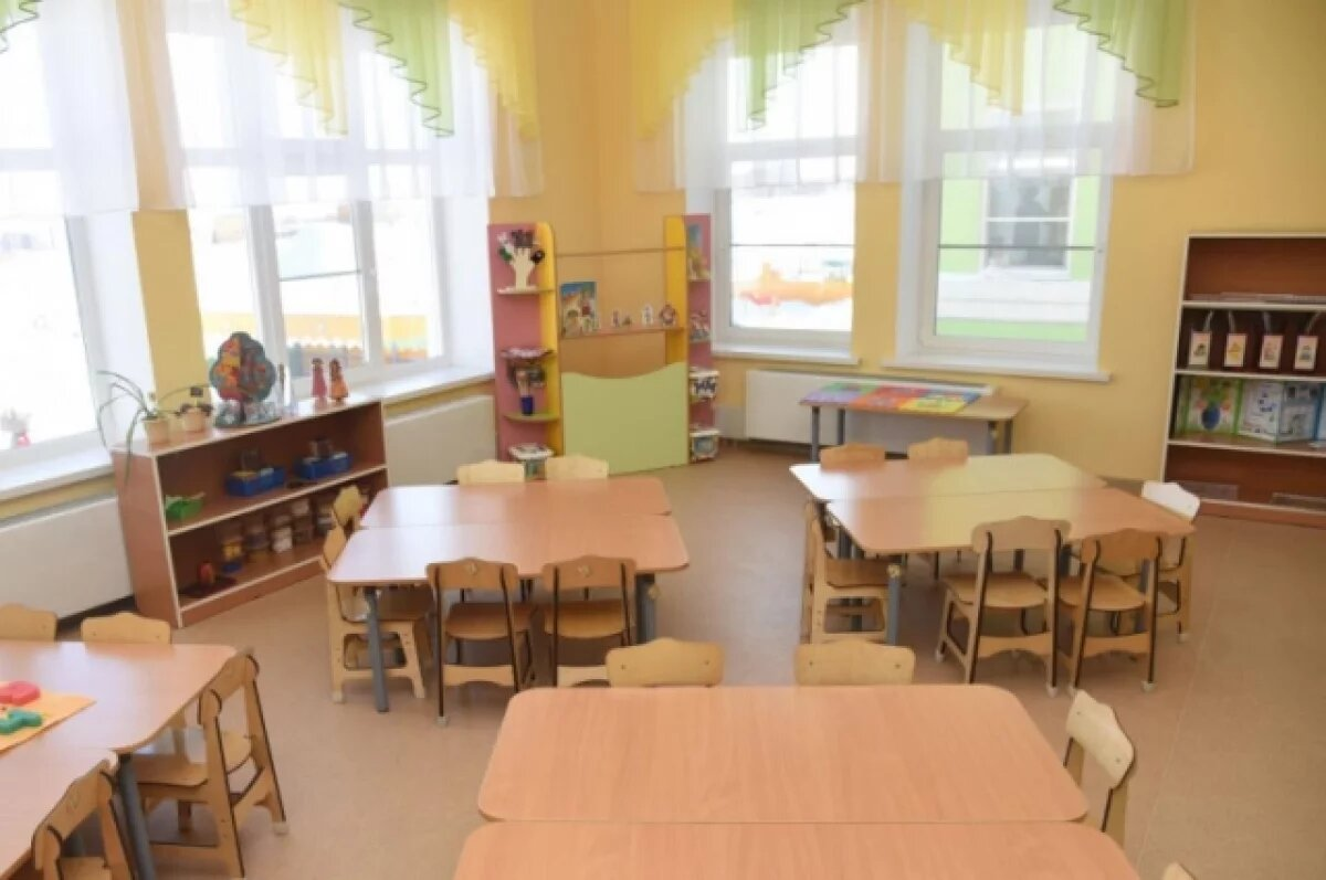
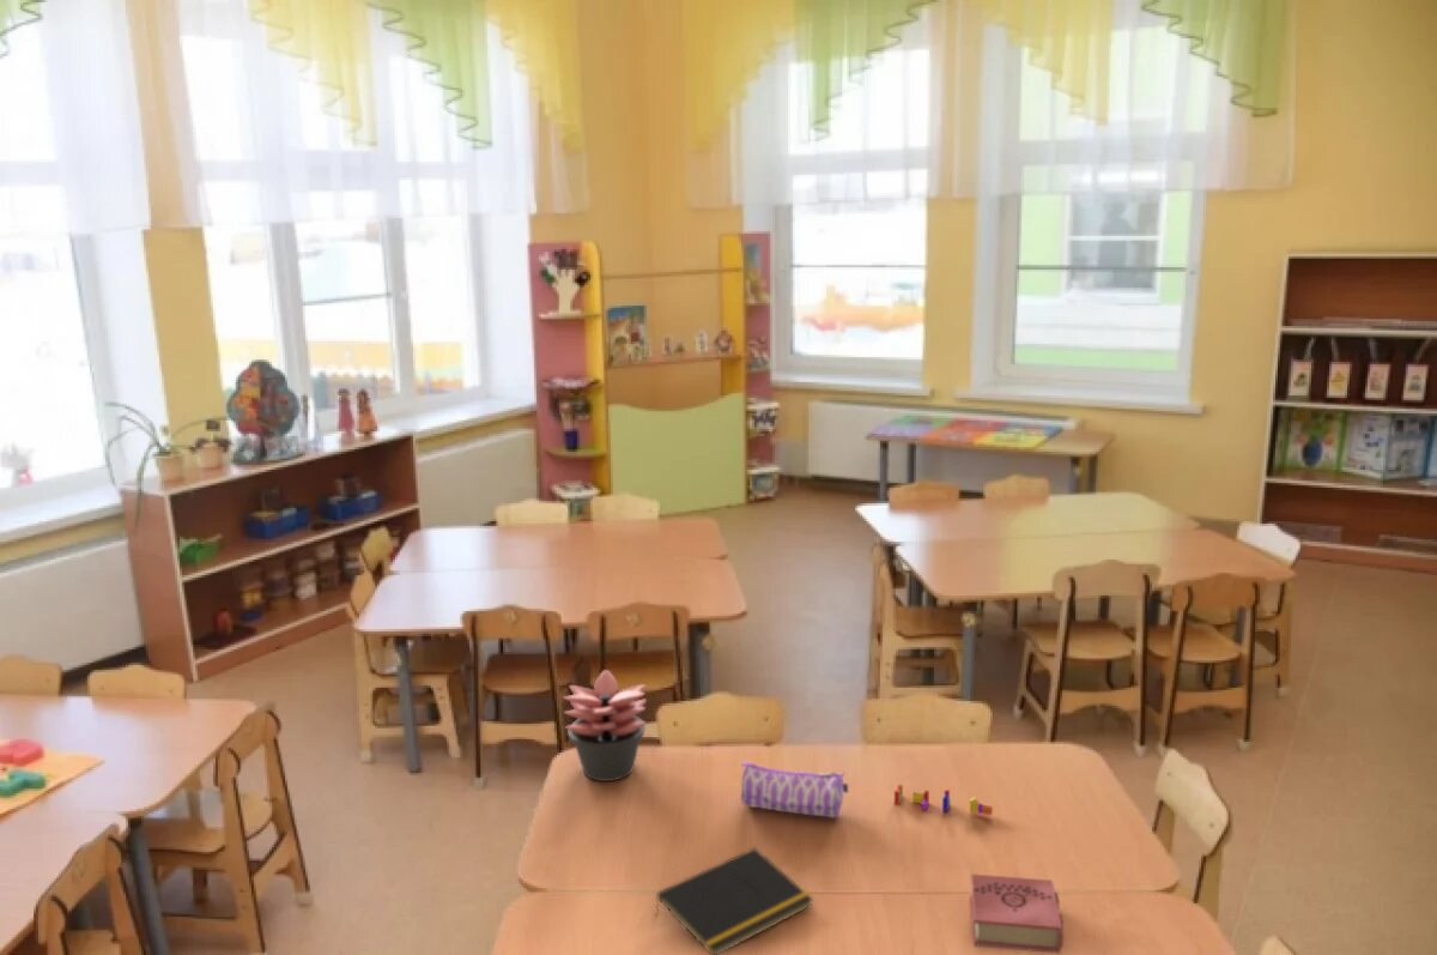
+ pencil case (793, 788)
+ book (1015, 912)
+ notepad (735, 899)
+ succulent plant (606, 727)
+ toy blocks (942, 798)
